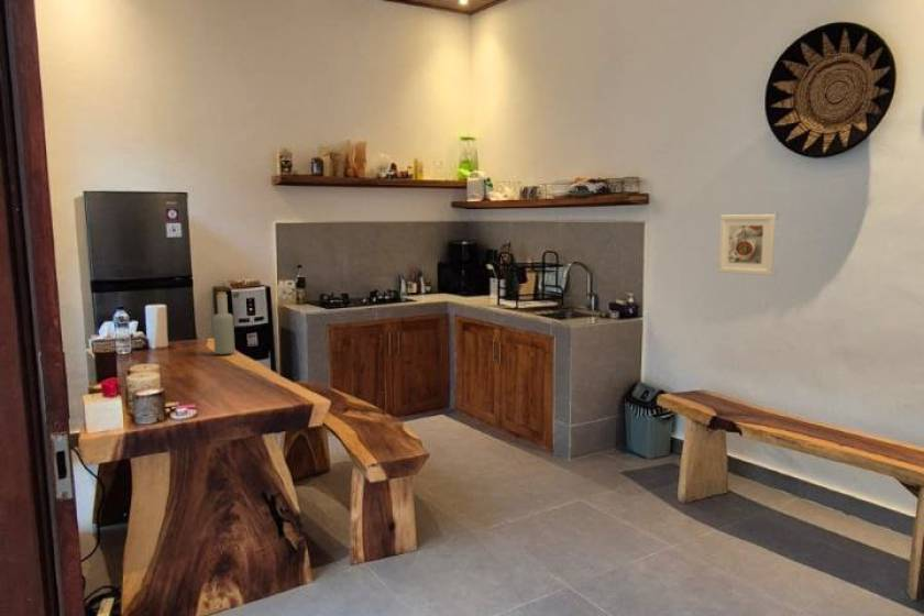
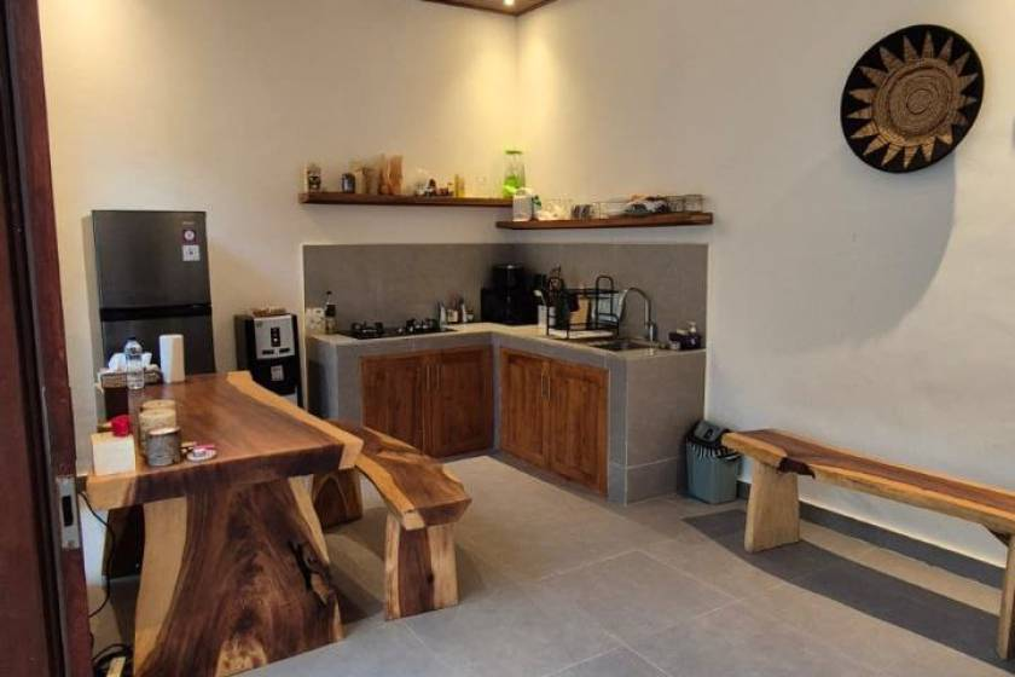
- bottle (223, 322)
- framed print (746, 244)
